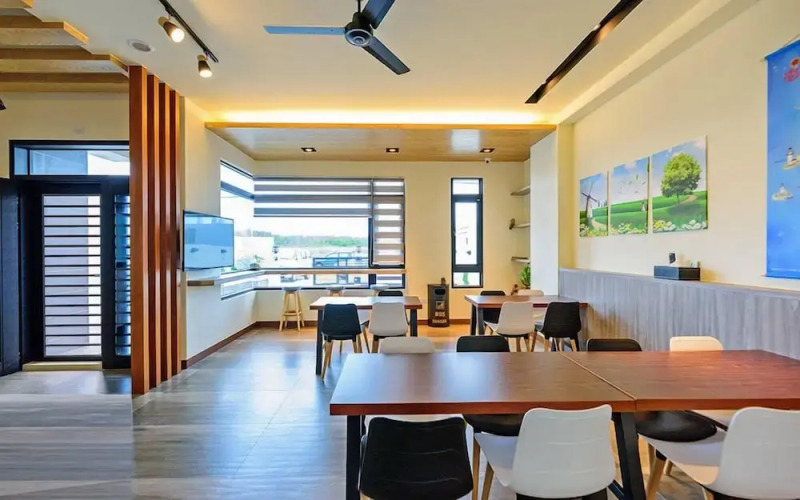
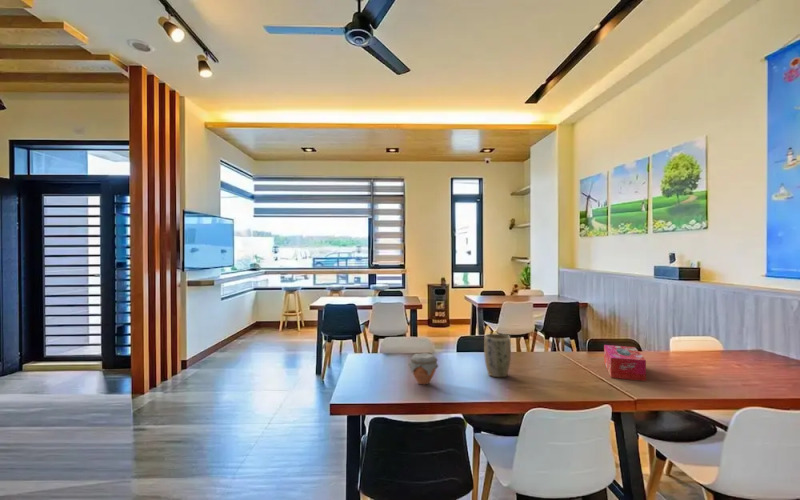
+ tissue box (623, 361)
+ jar (423, 368)
+ plant pot (497, 355)
